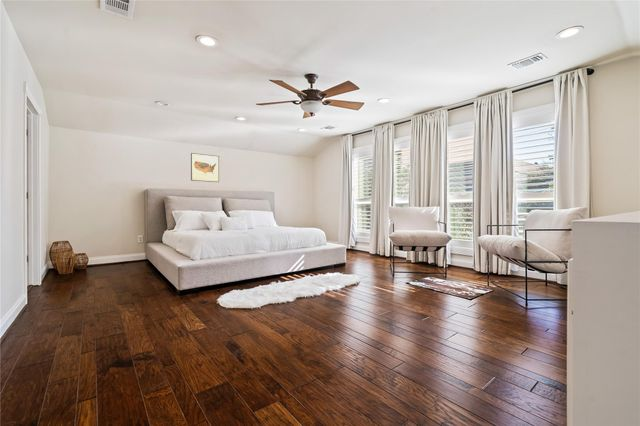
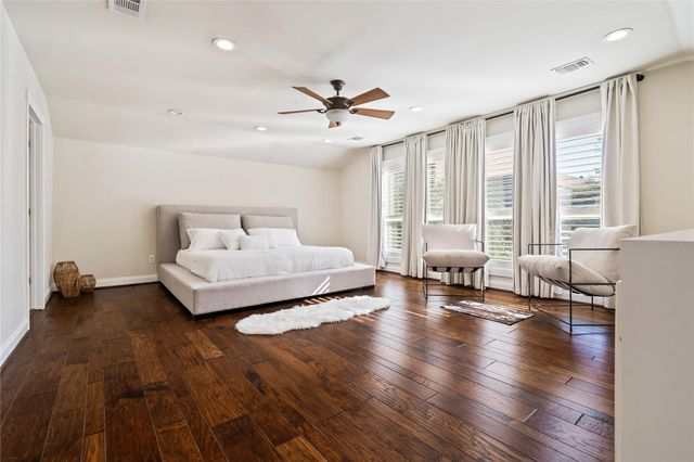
- wall art (205, 168)
